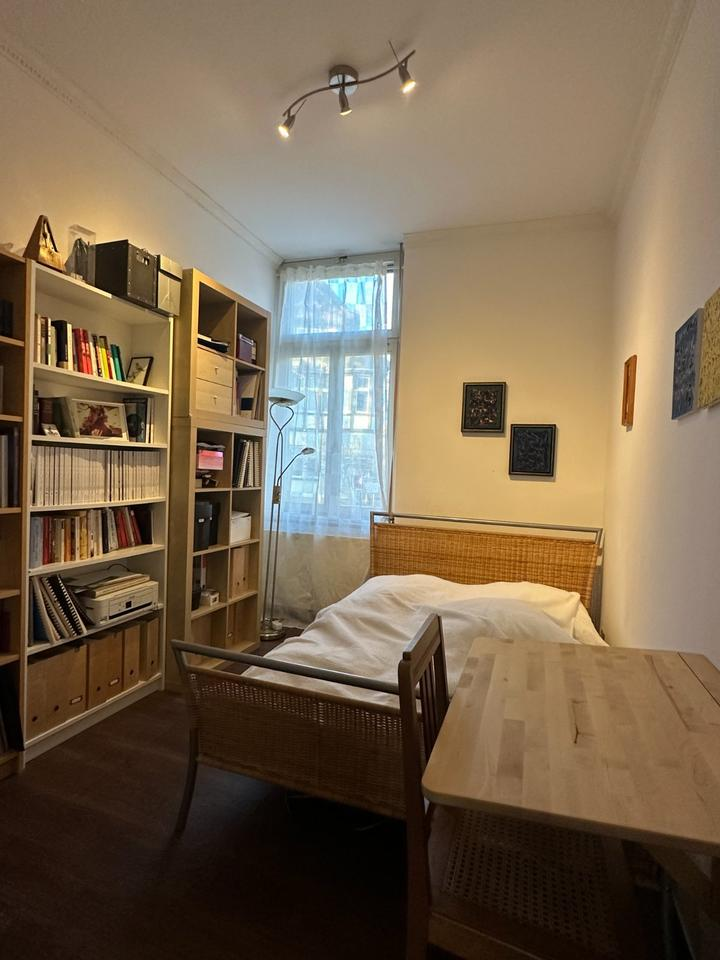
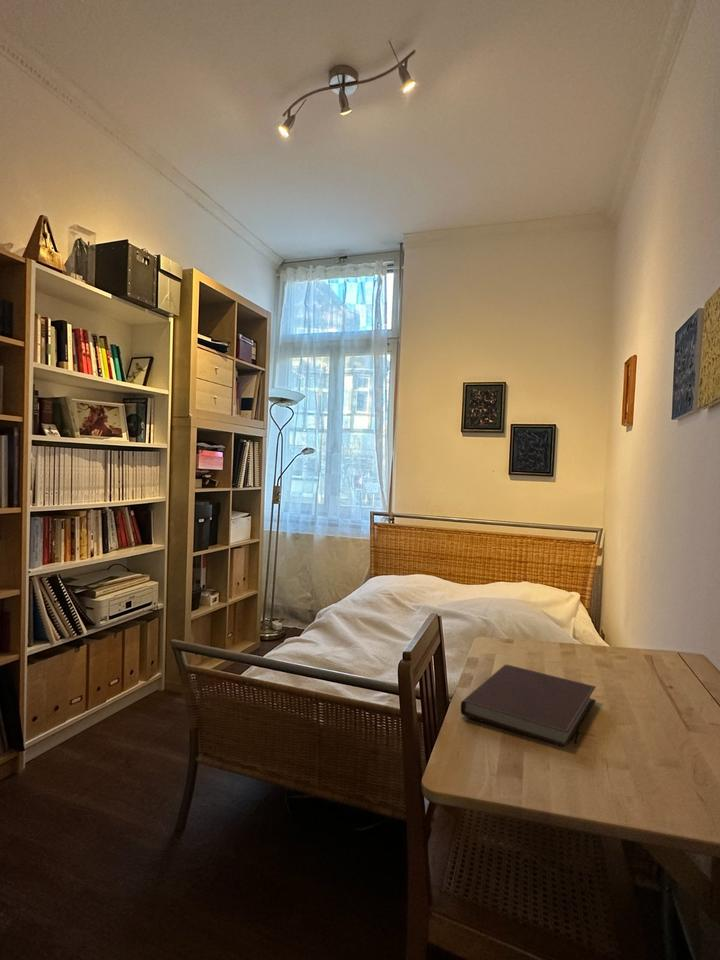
+ notebook (530, 700)
